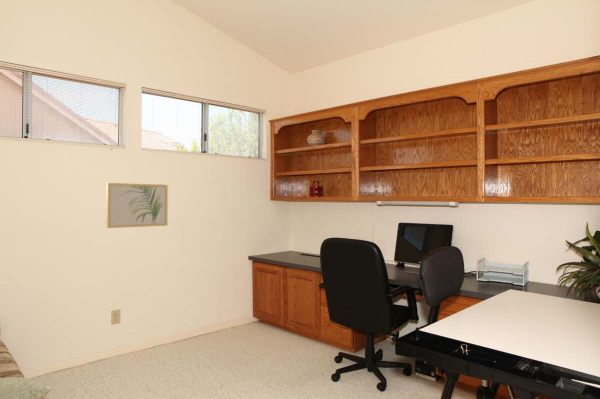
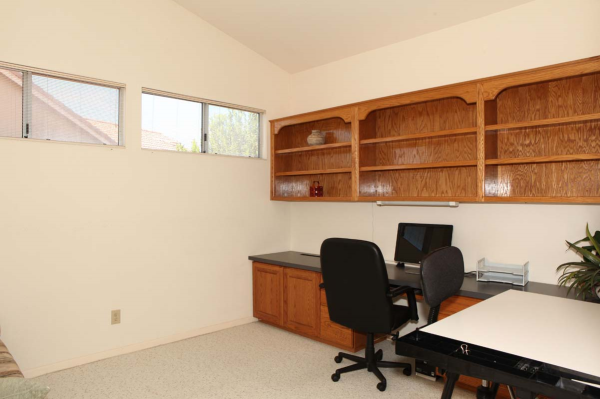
- wall art (138, 205)
